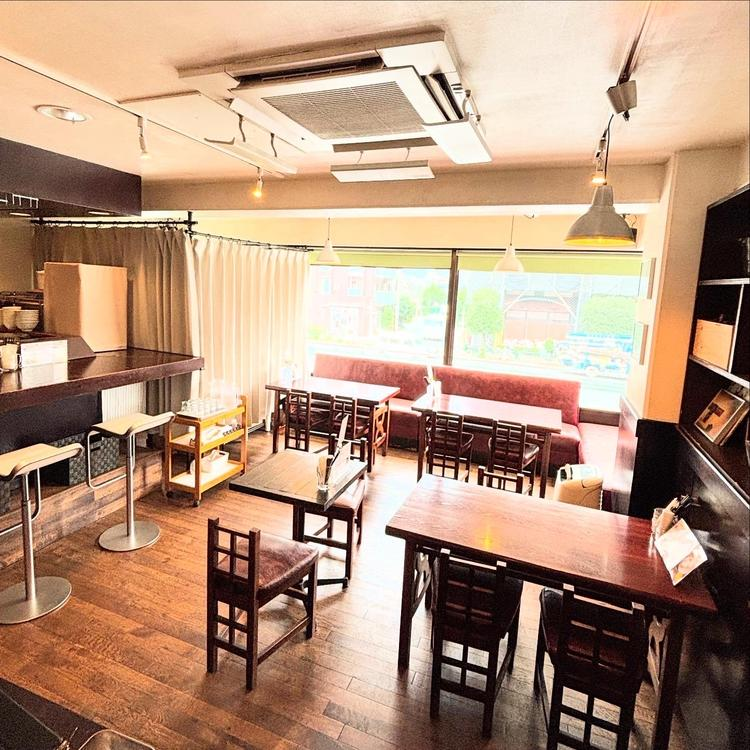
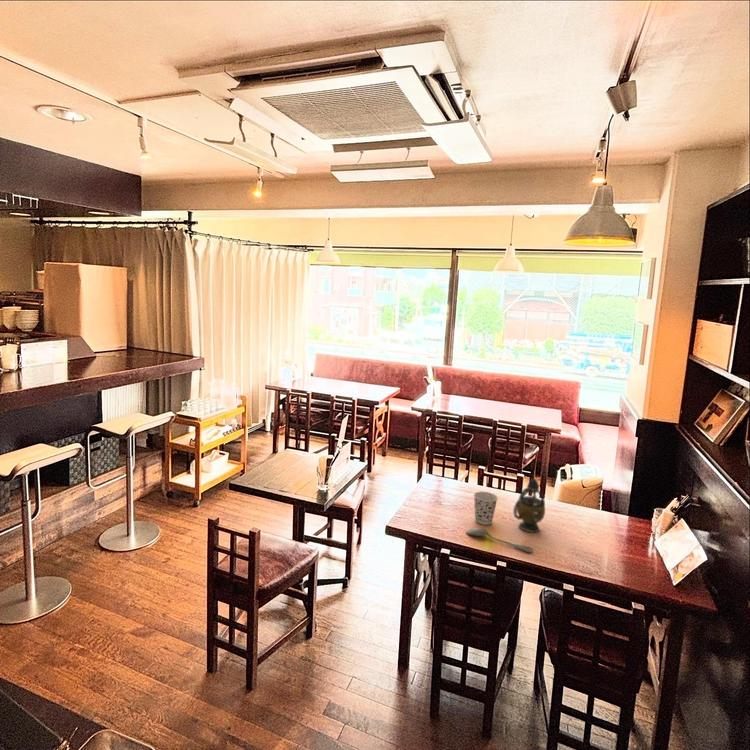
+ spoon (498, 539)
+ cup (484, 508)
+ teapot (534, 500)
